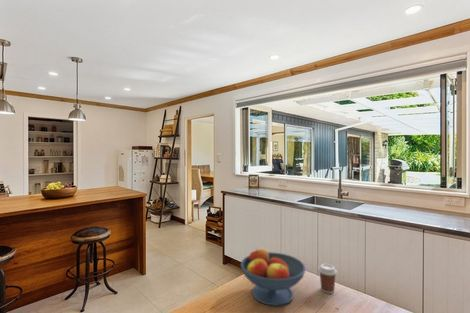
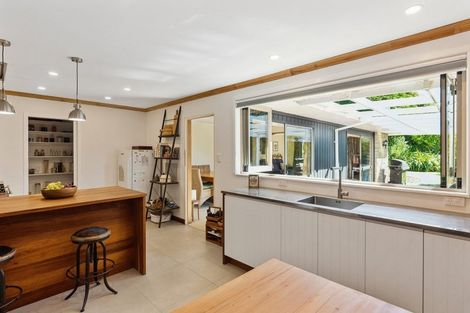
- coffee cup (327, 278)
- fruit bowl (272, 273)
